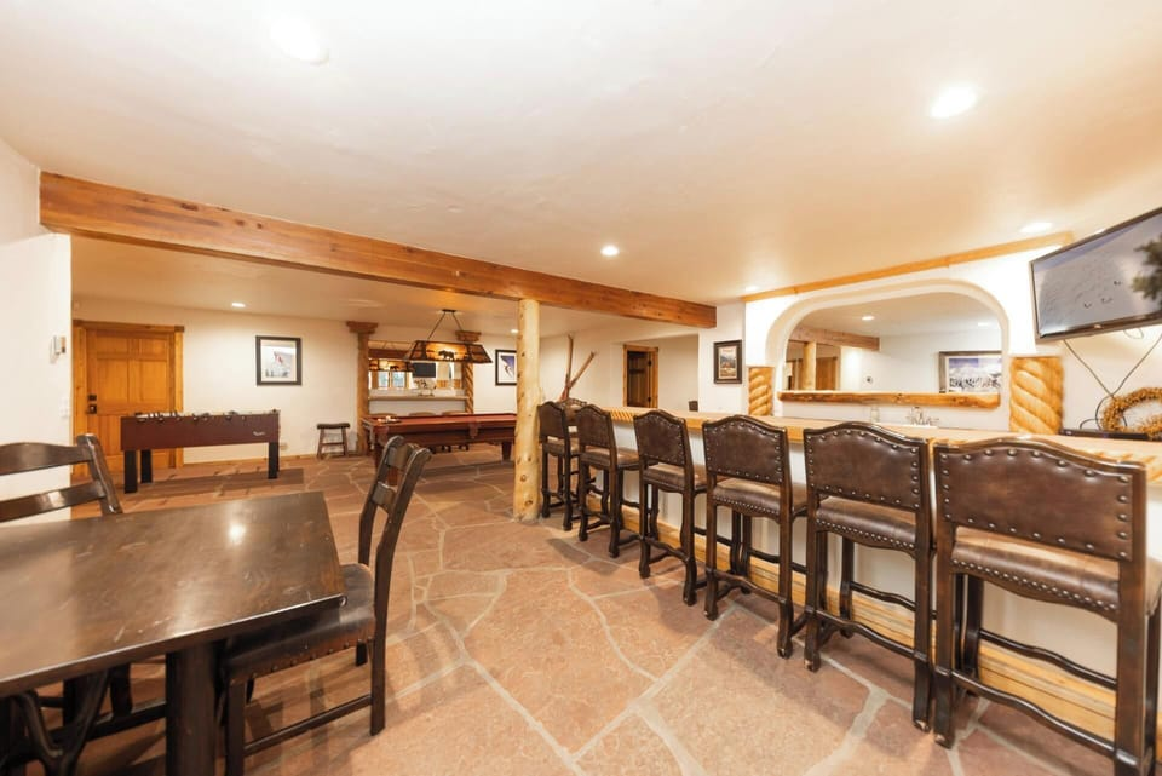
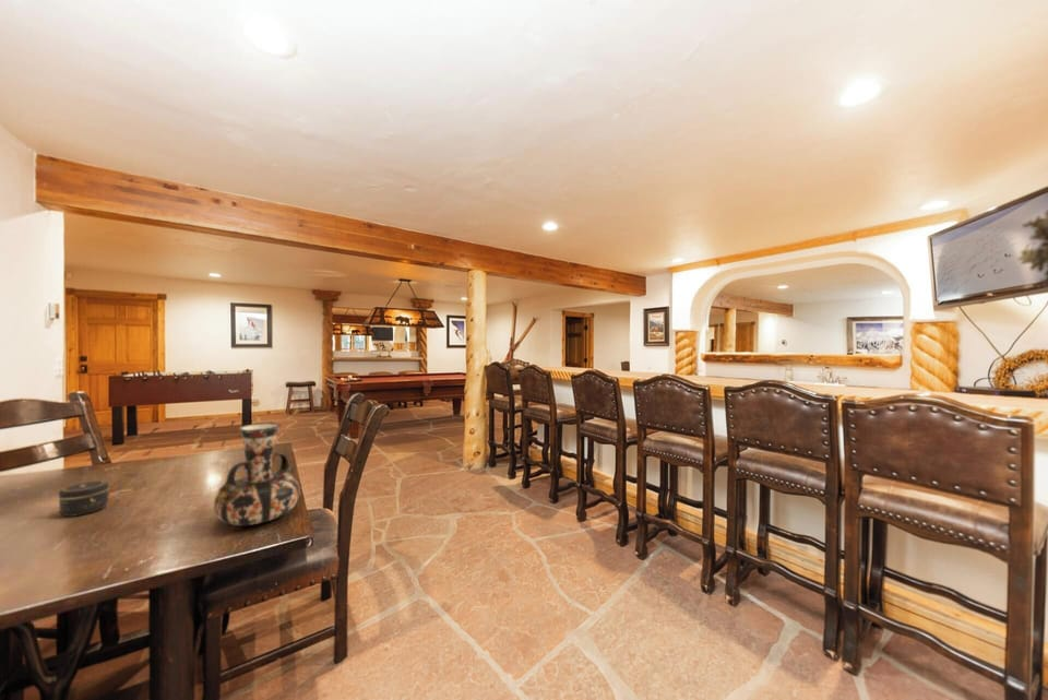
+ jar (84, 497)
+ decorative vase (259, 471)
